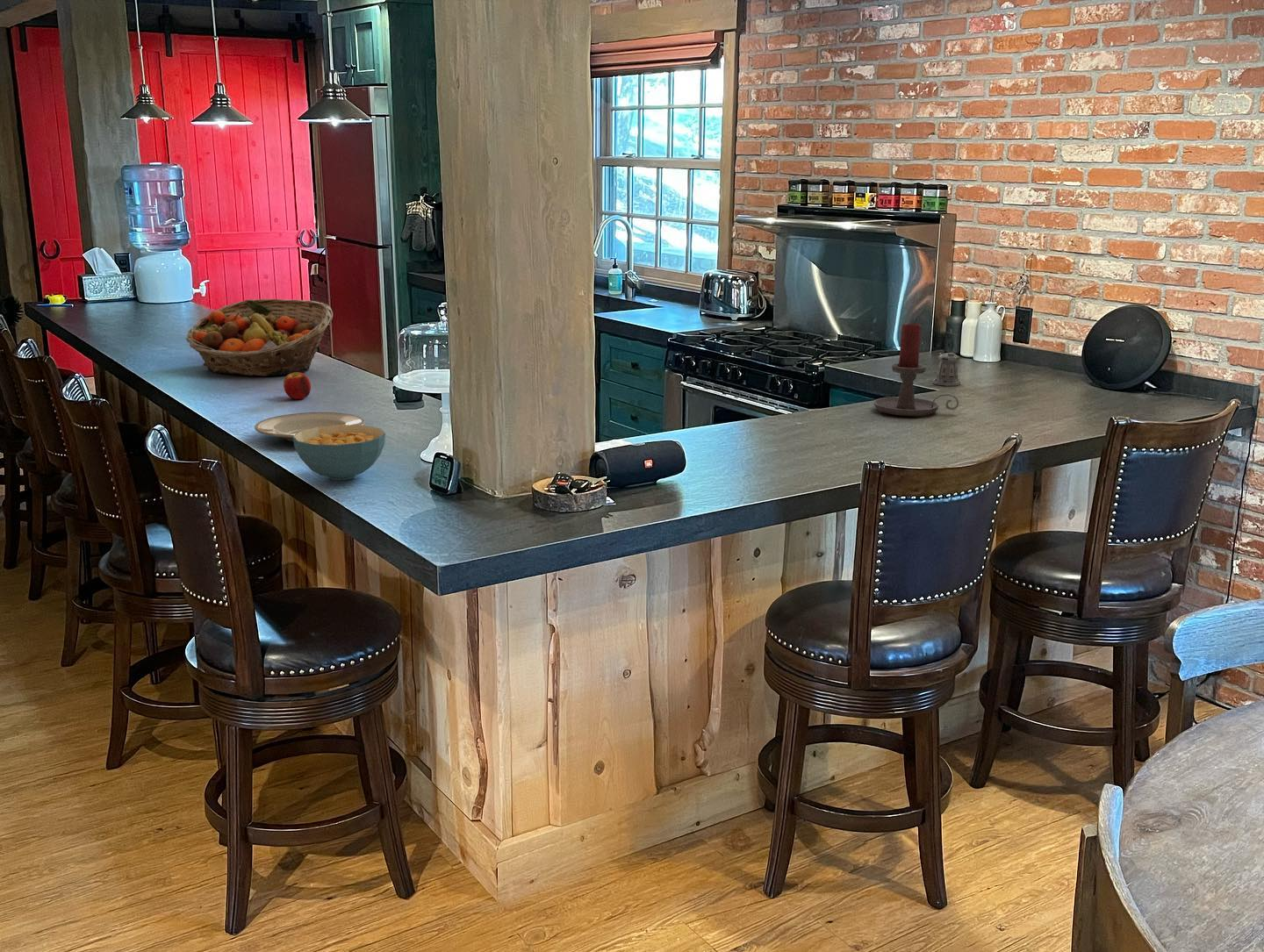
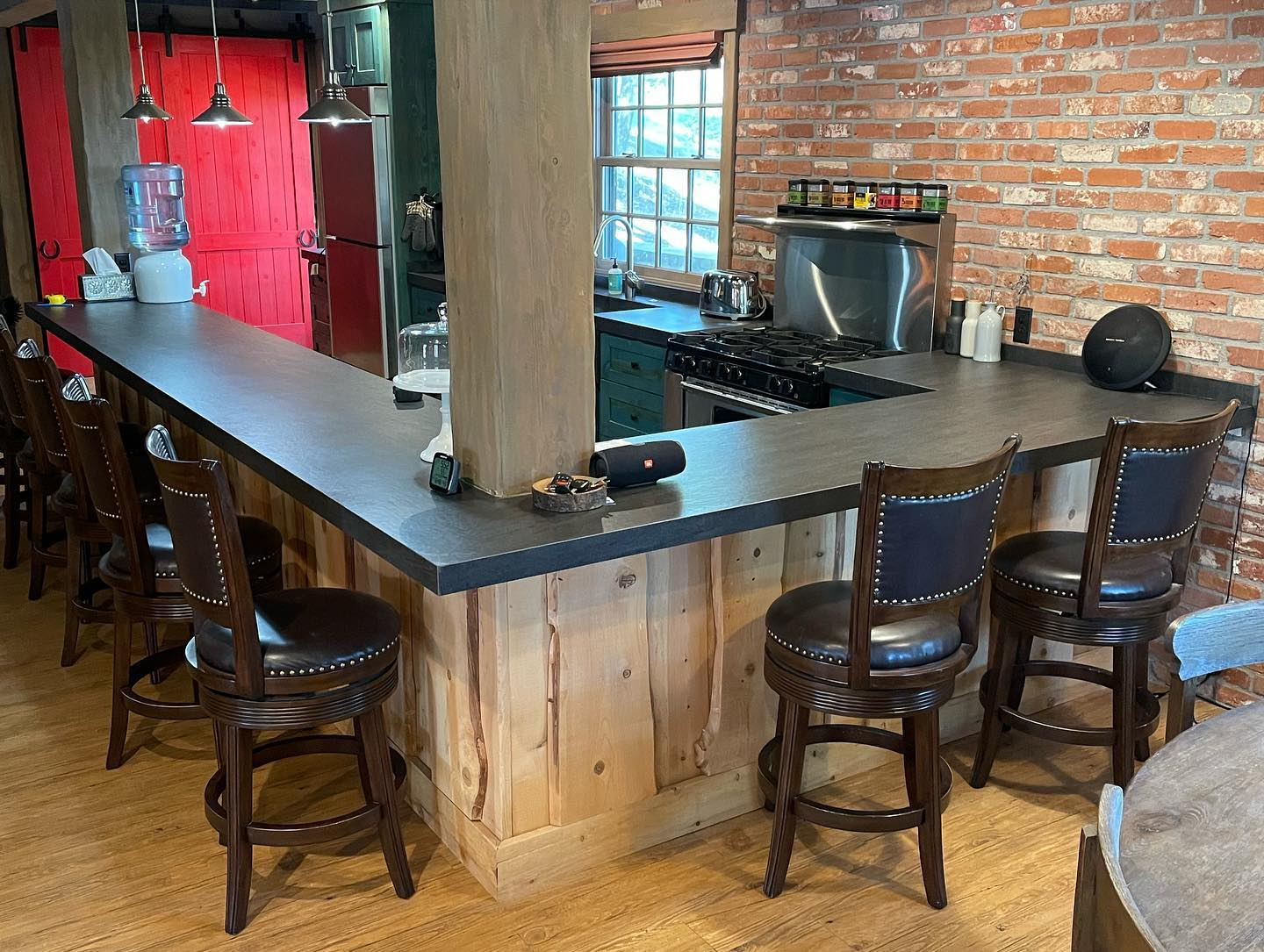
- pepper shaker (947, 367)
- fruit basket (261, 336)
- candle holder (918, 367)
- cereal bowl (340, 455)
- plate (309, 428)
- fruit (297, 385)
